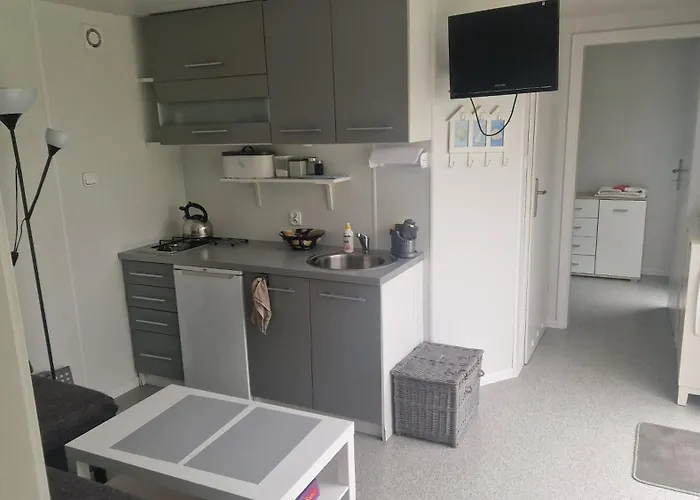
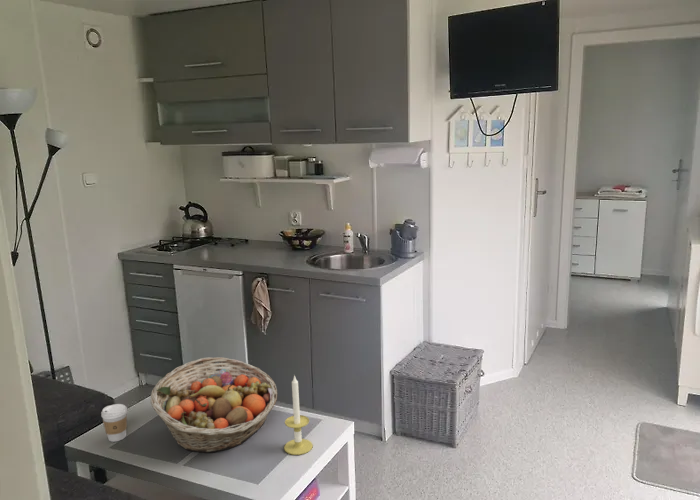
+ fruit basket (217, 401)
+ coffee cup (115, 422)
+ candle (296, 411)
